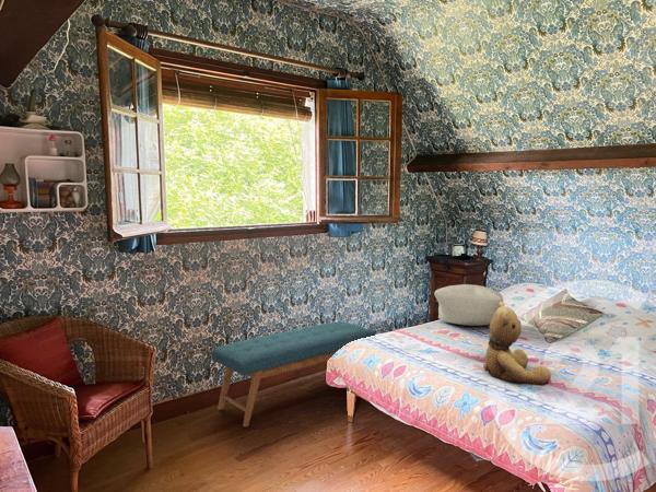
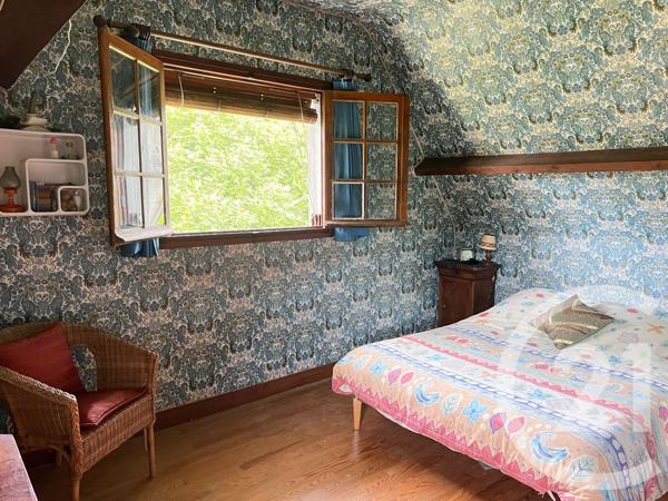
- bench (297, 365)
- teddy bear (514, 339)
- pillow (468, 305)
